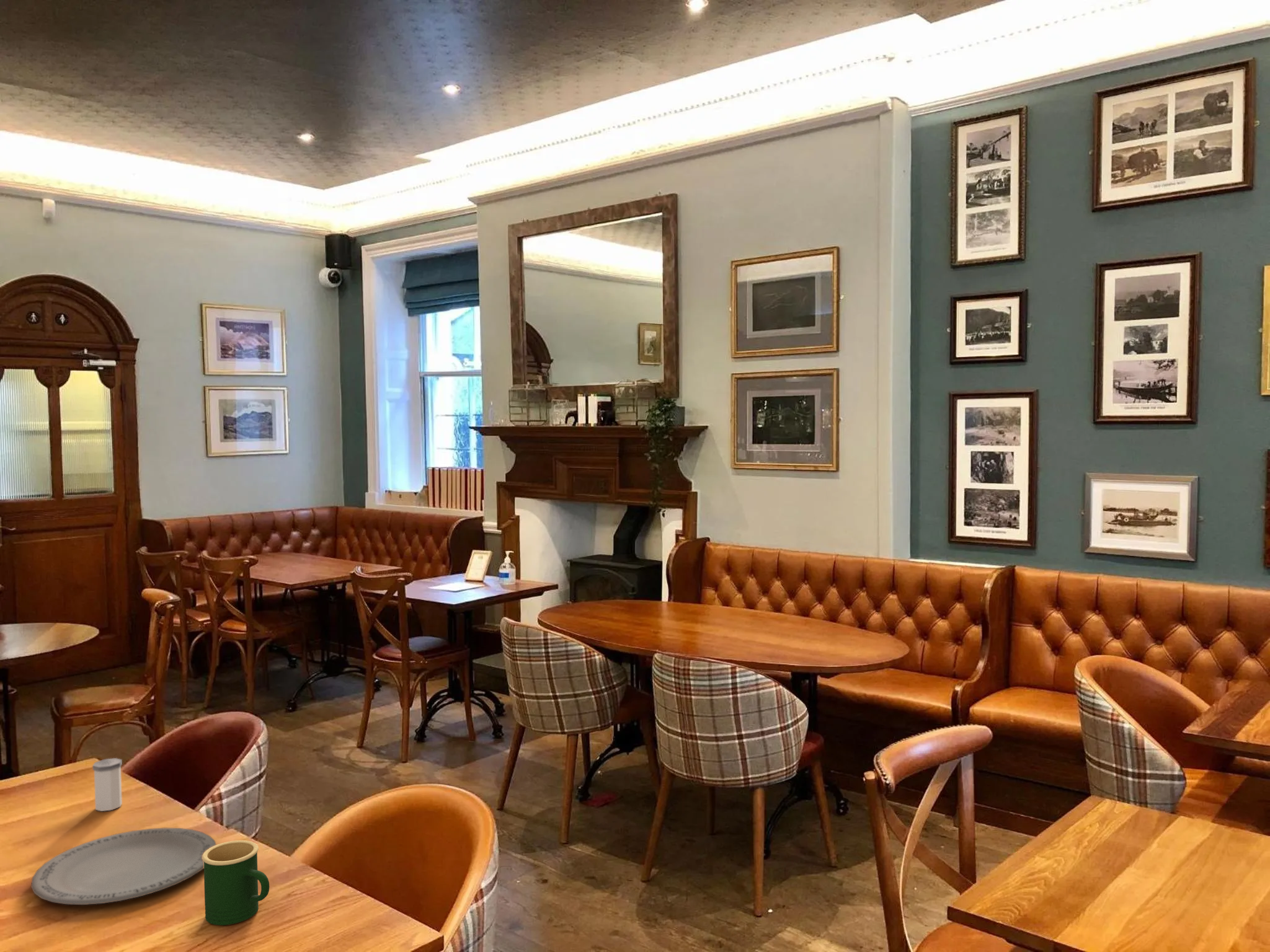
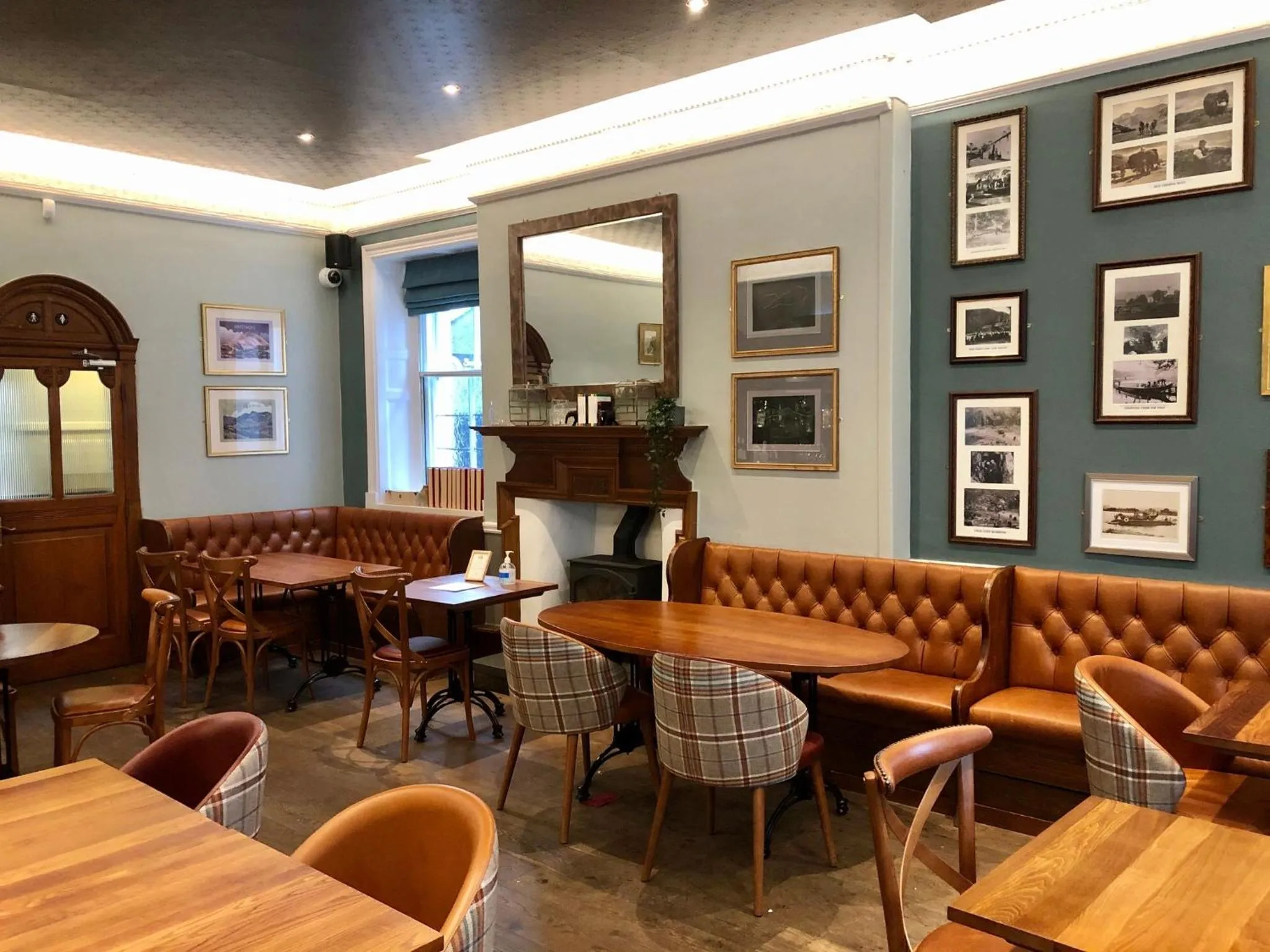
- salt shaker (108, 784)
- mug (240, 884)
- plate (128, 866)
